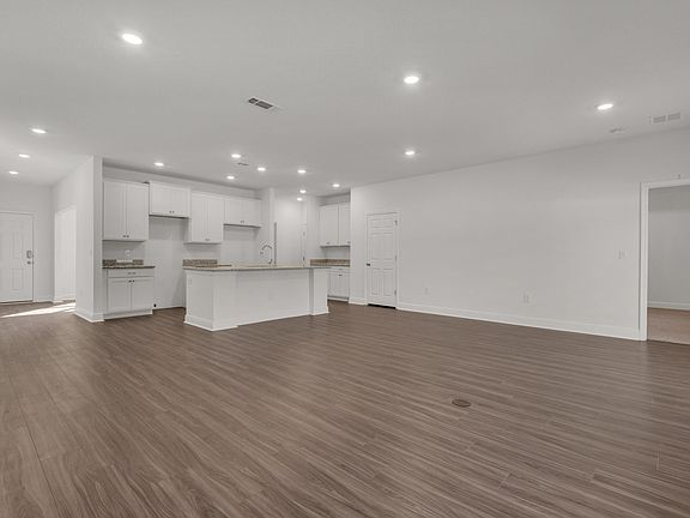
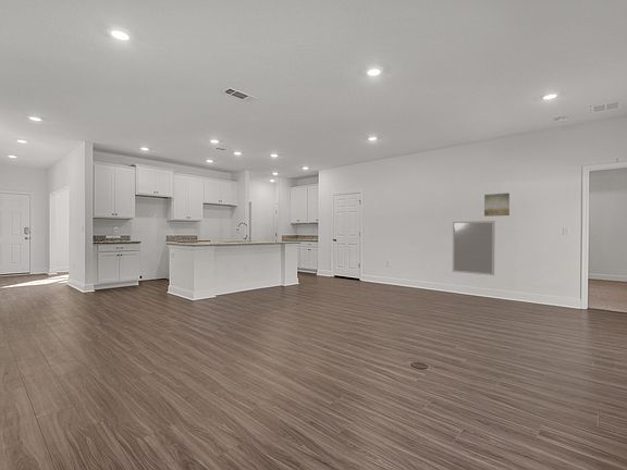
+ wall art (496, 205)
+ home mirror (472, 247)
